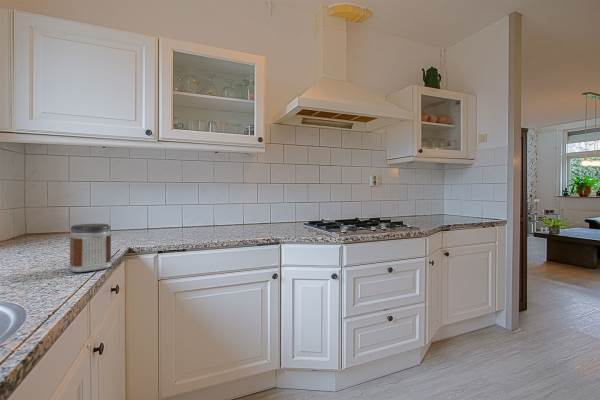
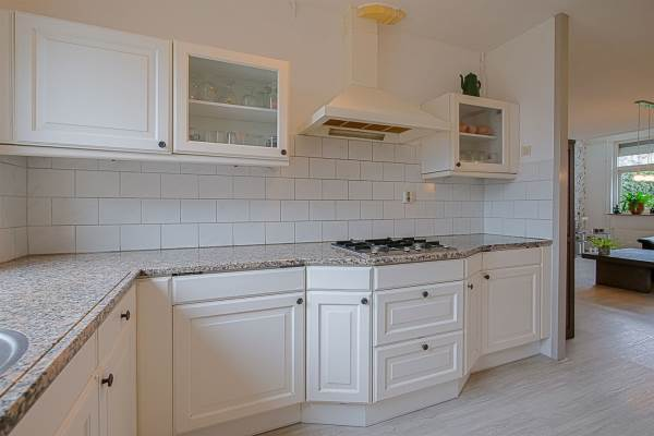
- jar (90, 246)
